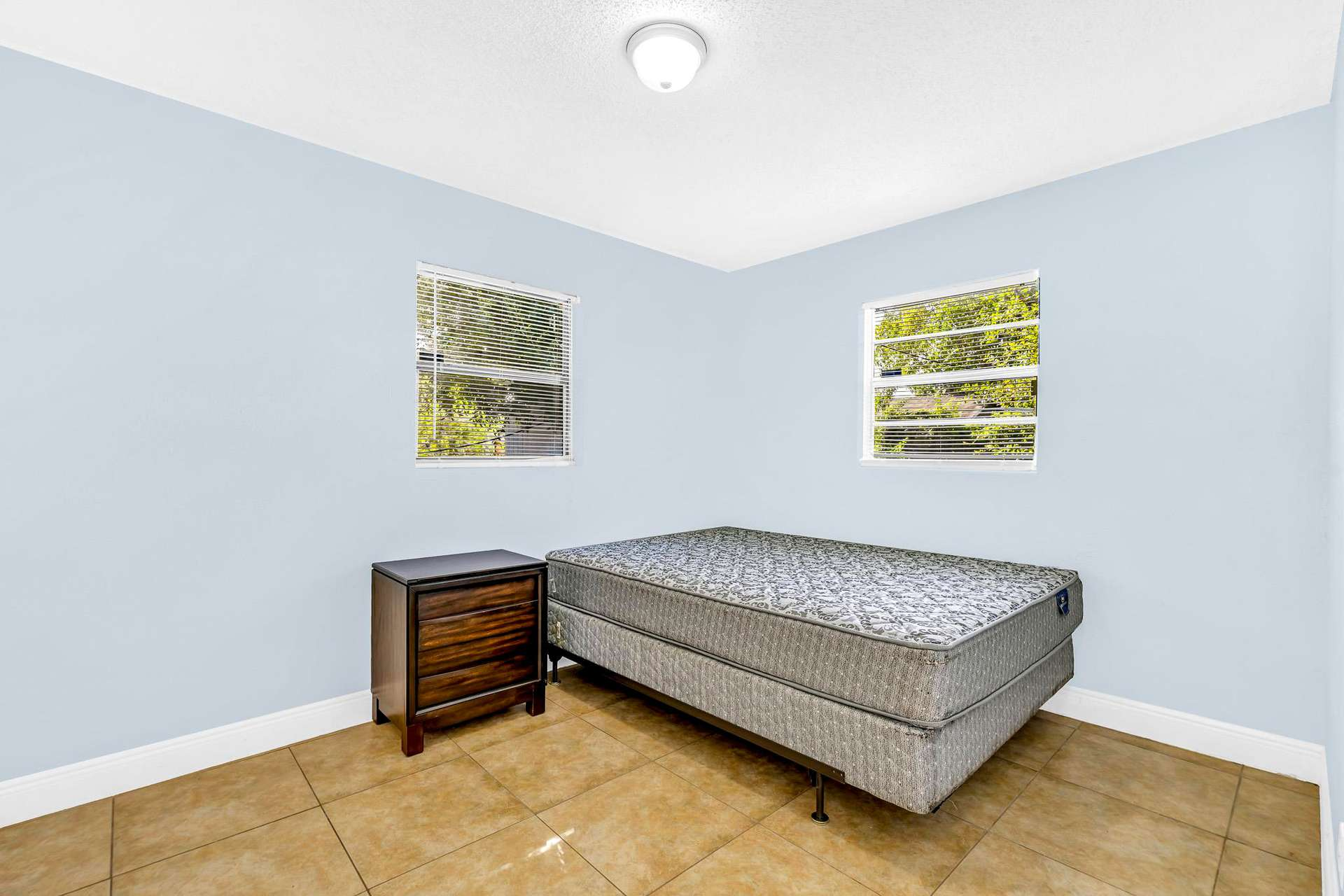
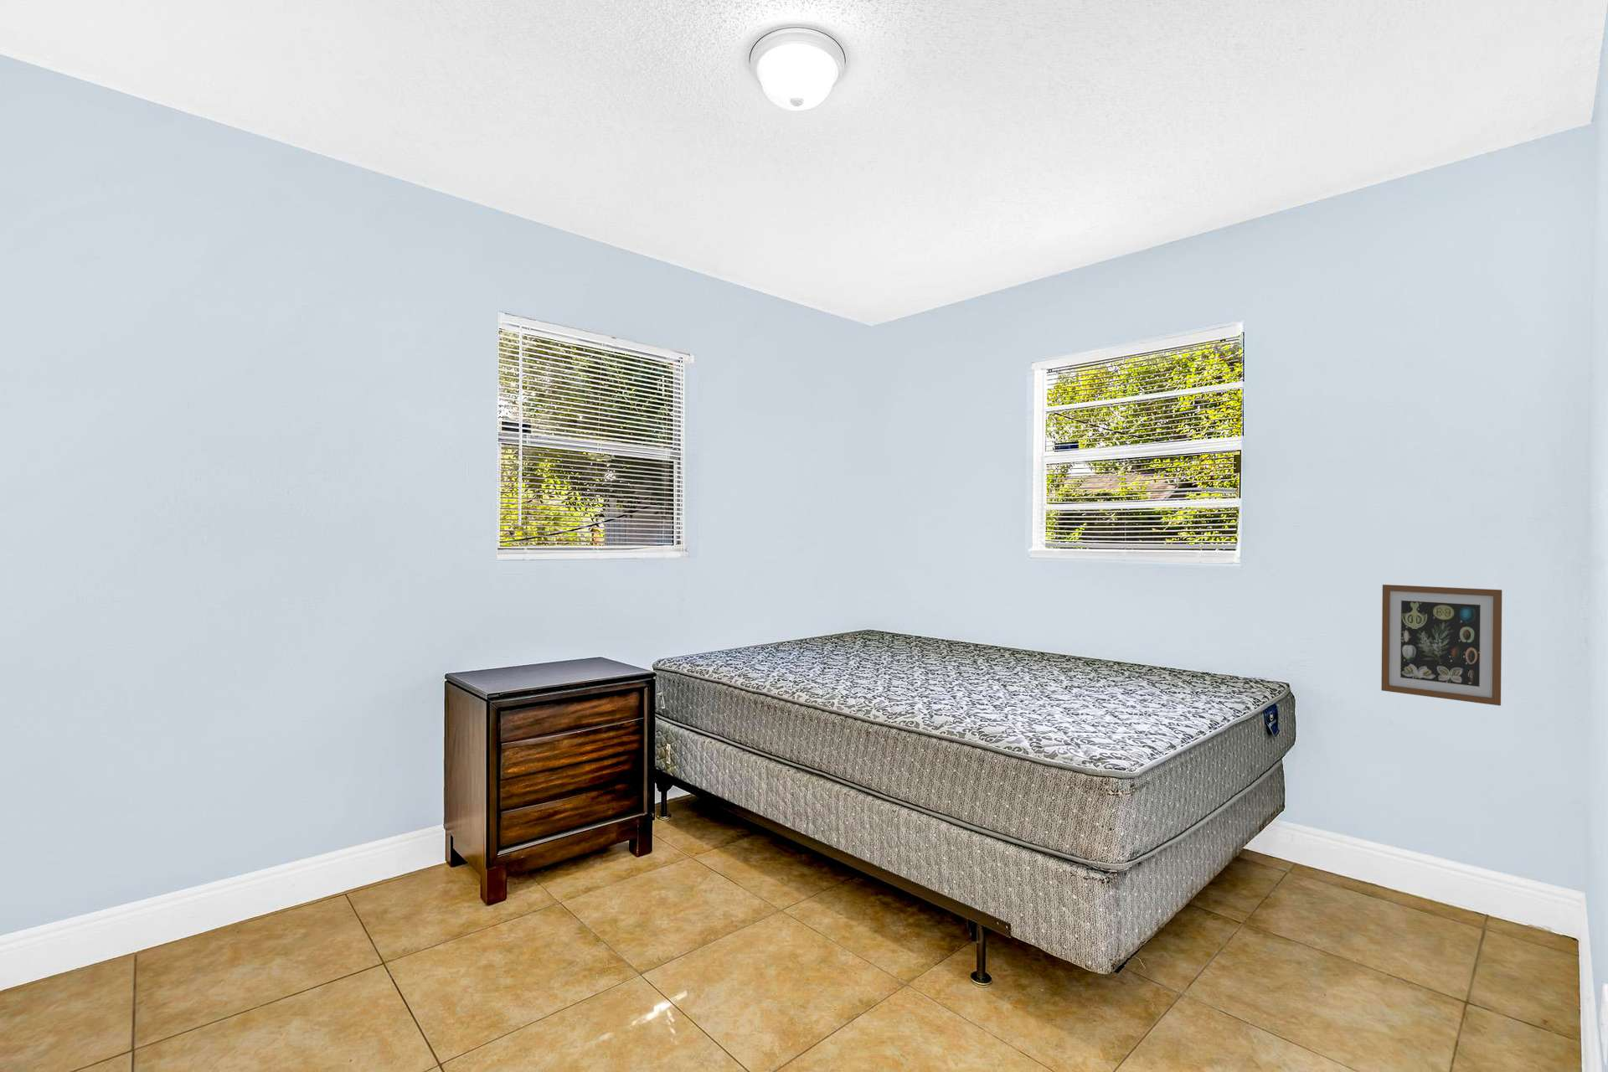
+ wall art (1439, 642)
